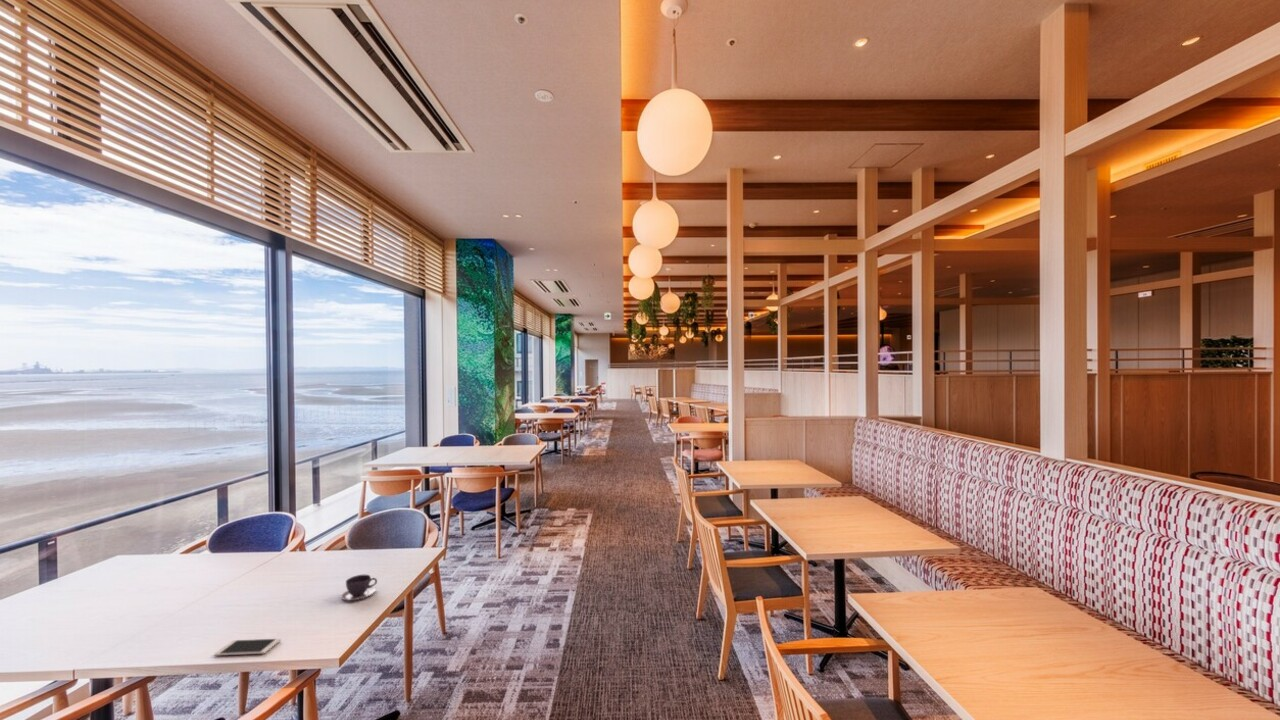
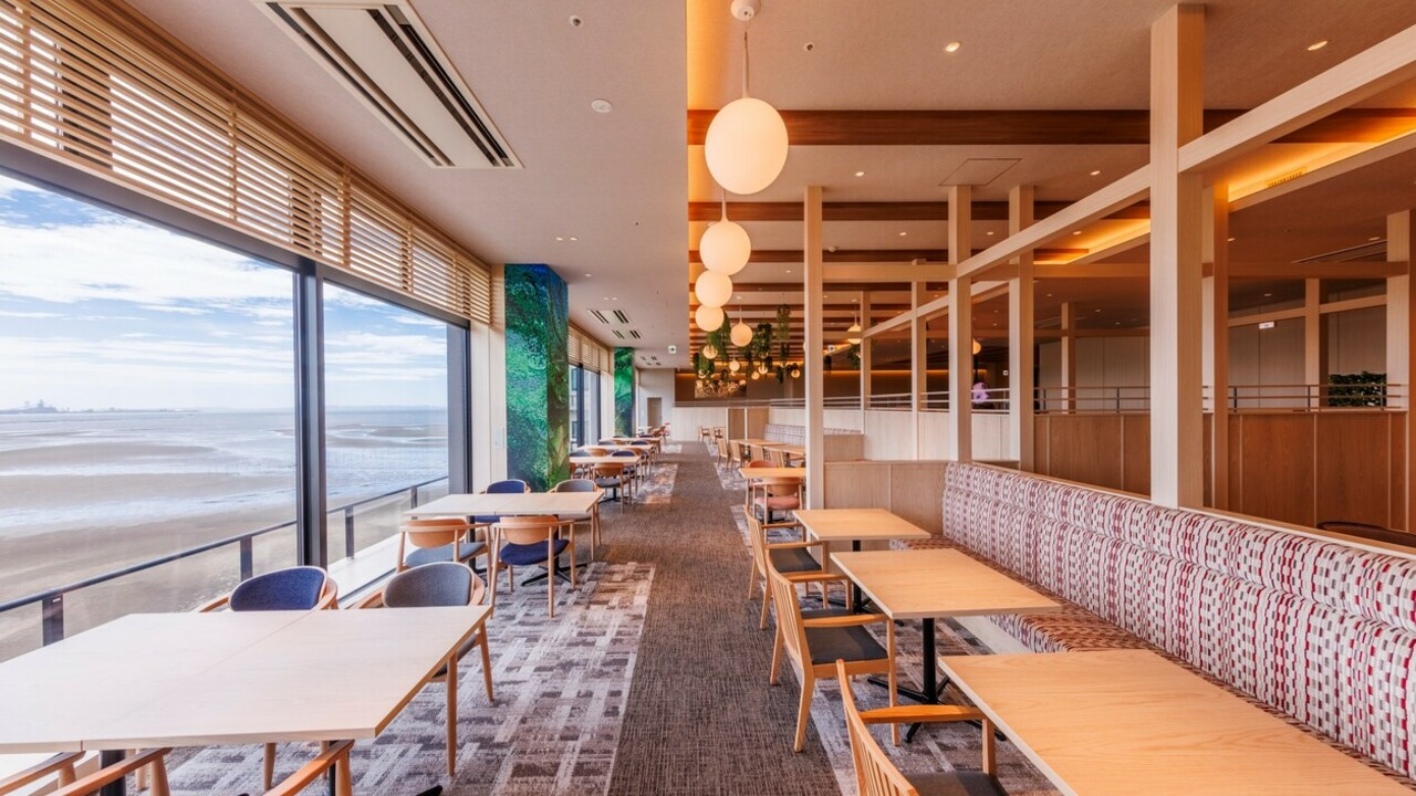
- teacup (359, 586)
- smartphone (248, 646)
